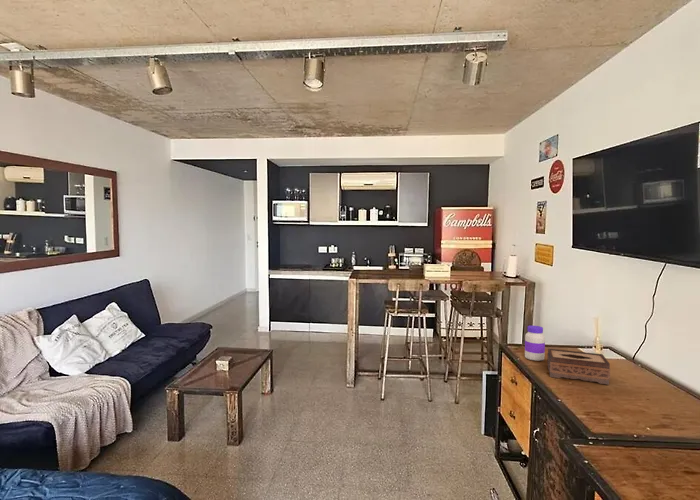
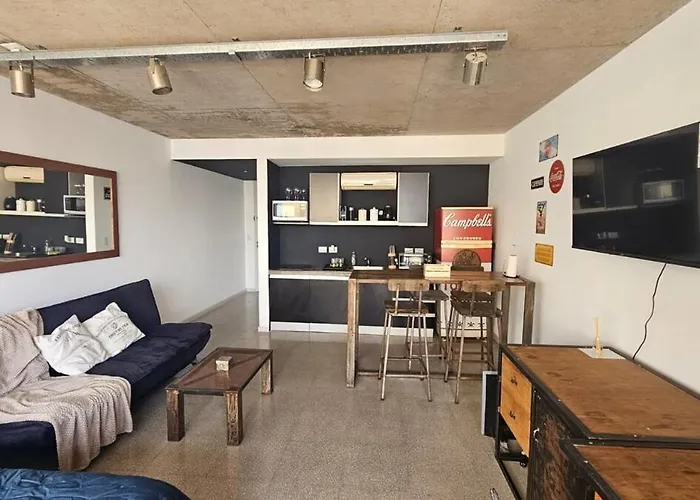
- tissue box (576, 365)
- jar (534, 342)
